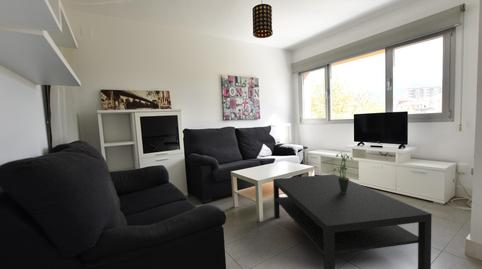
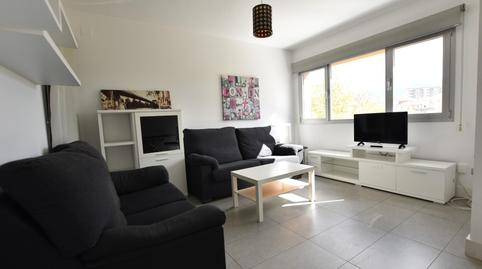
- coffee table (332, 215)
- potted plant (343, 172)
